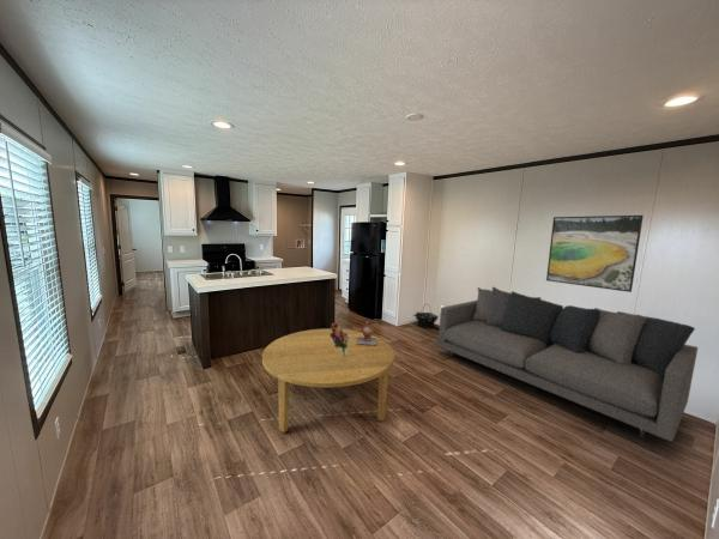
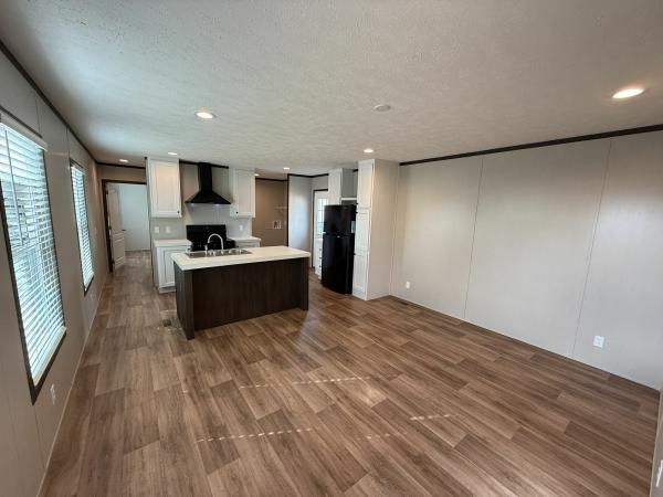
- basket (425, 315)
- sofa (543, 339)
- bouquet (340, 340)
- ceramic jug (367, 331)
- dining table (328, 373)
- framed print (588, 252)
